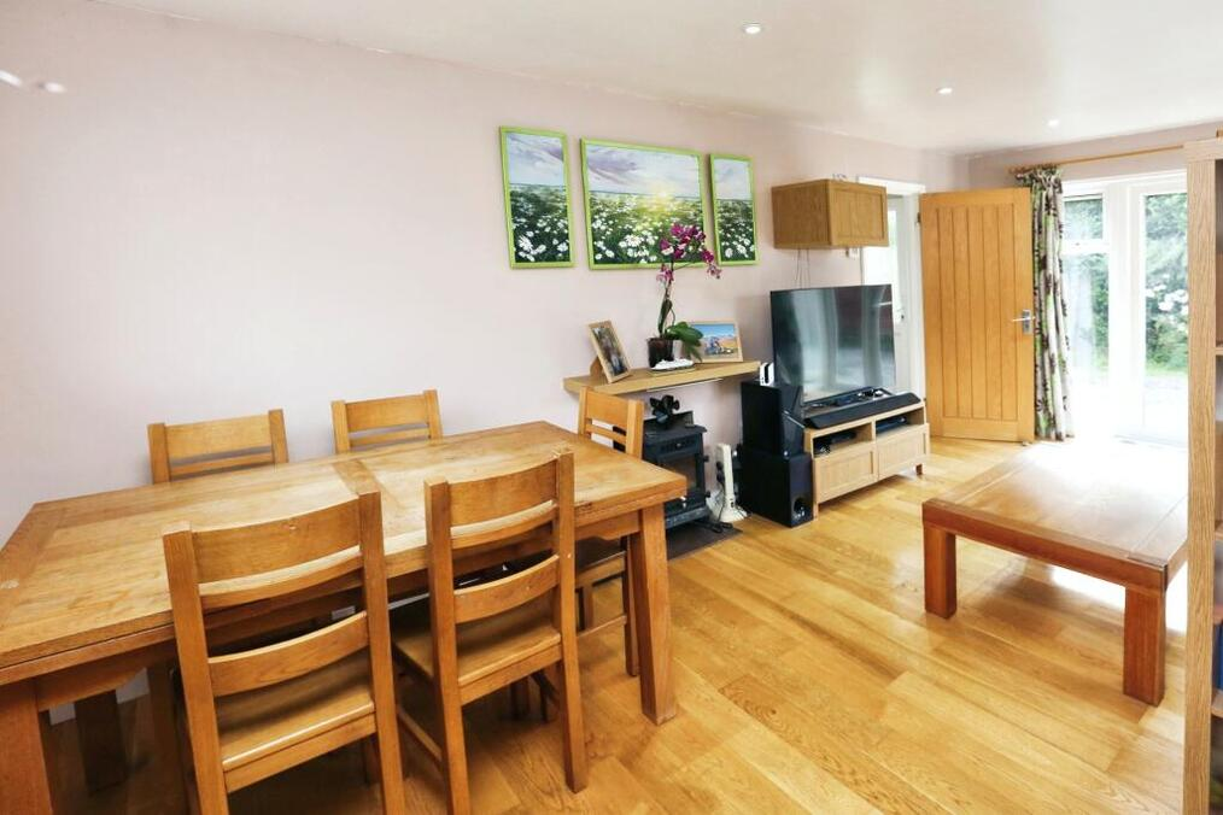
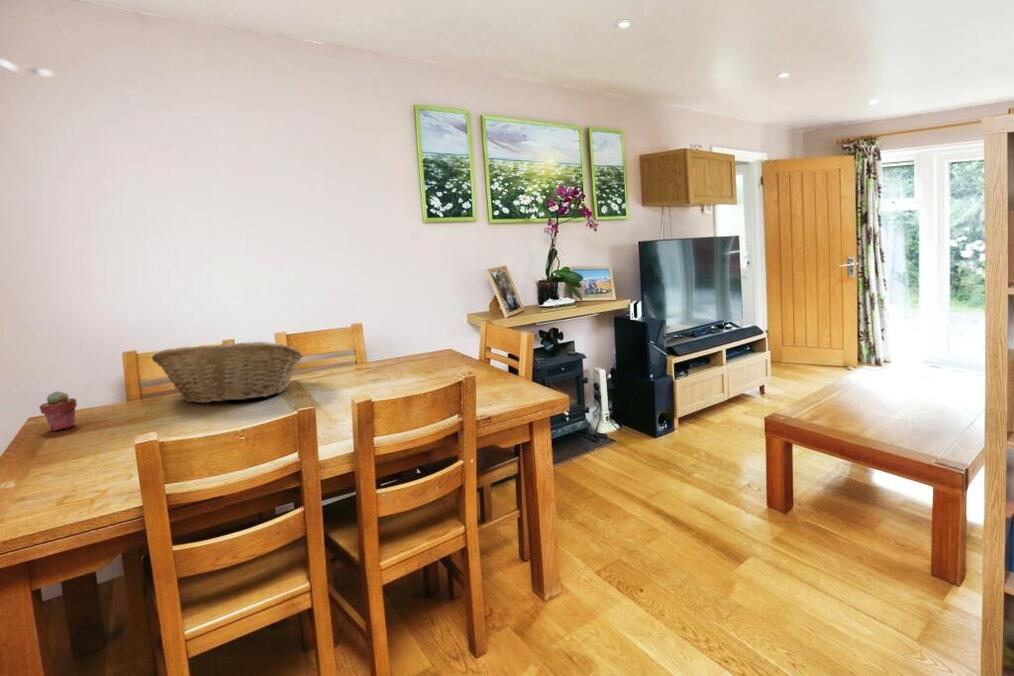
+ potted succulent (59, 409)
+ fruit basket (231, 368)
